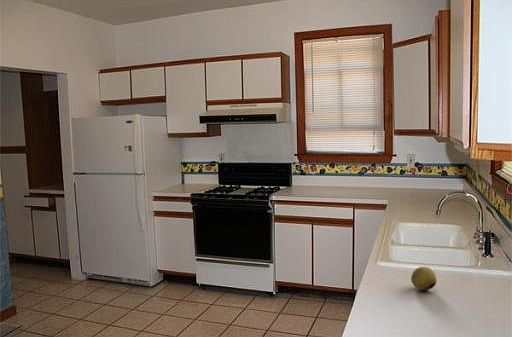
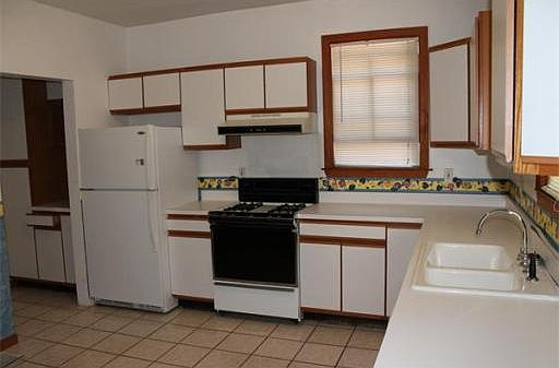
- fruit (423, 277)
